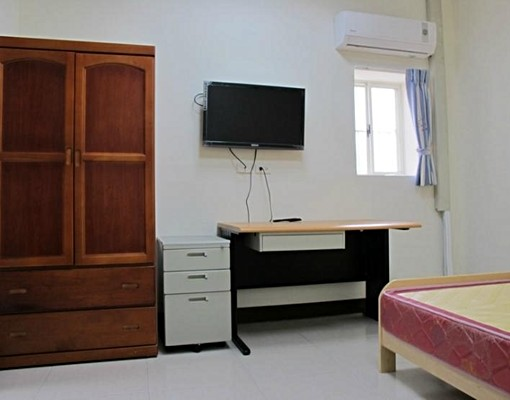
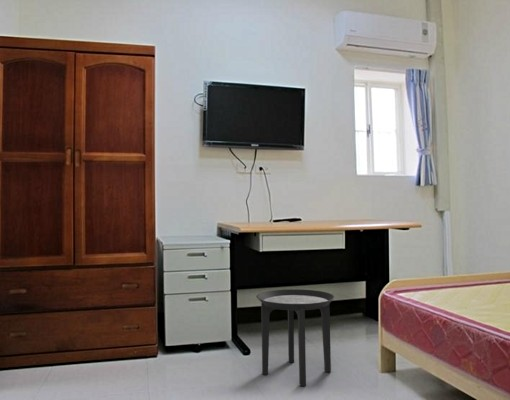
+ side table (293, 333)
